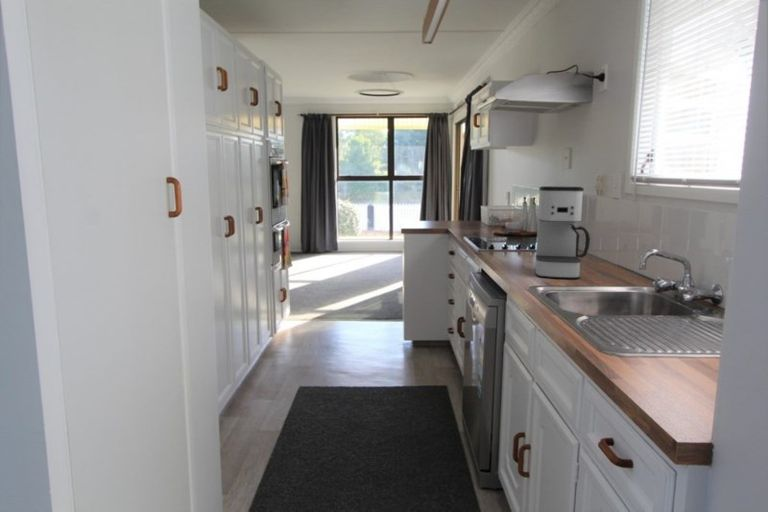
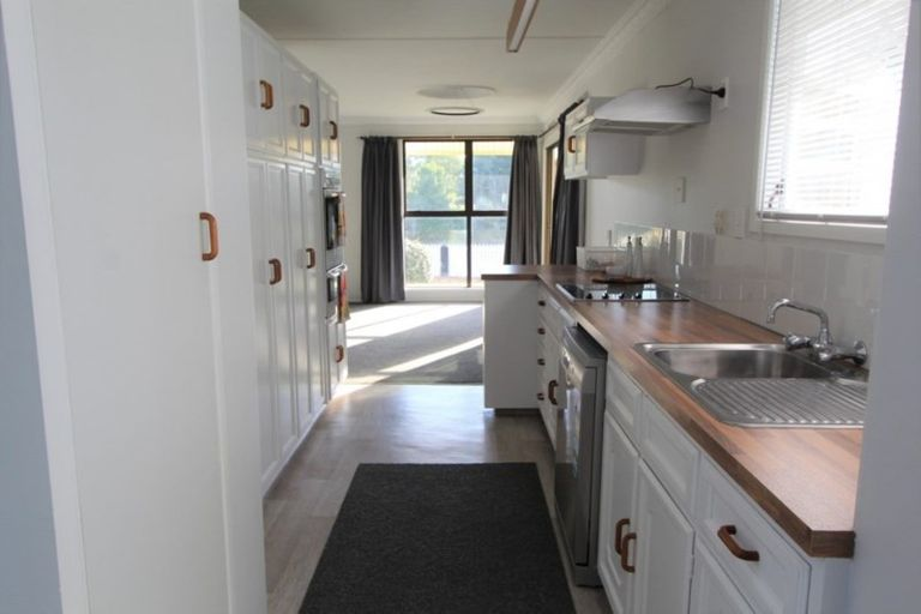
- coffee maker (562, 230)
